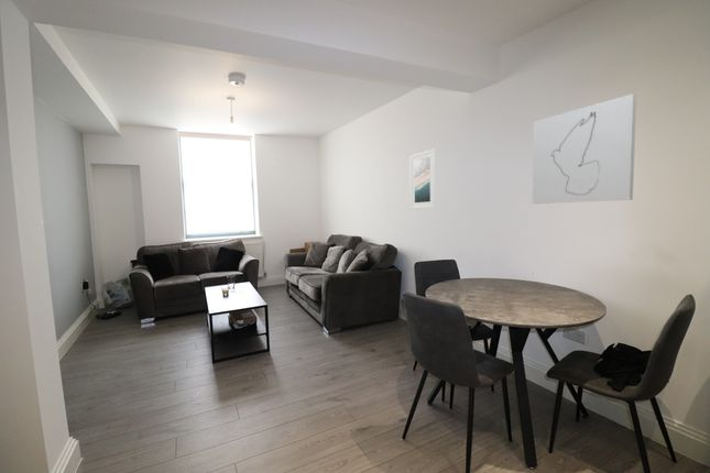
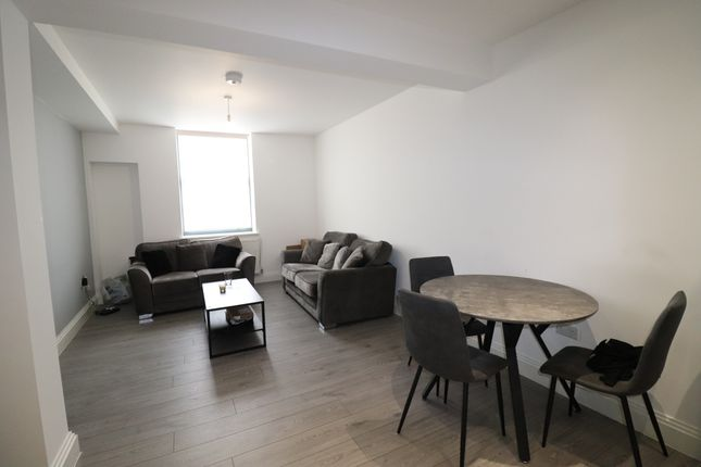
- wall art (577, 156)
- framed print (422, 180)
